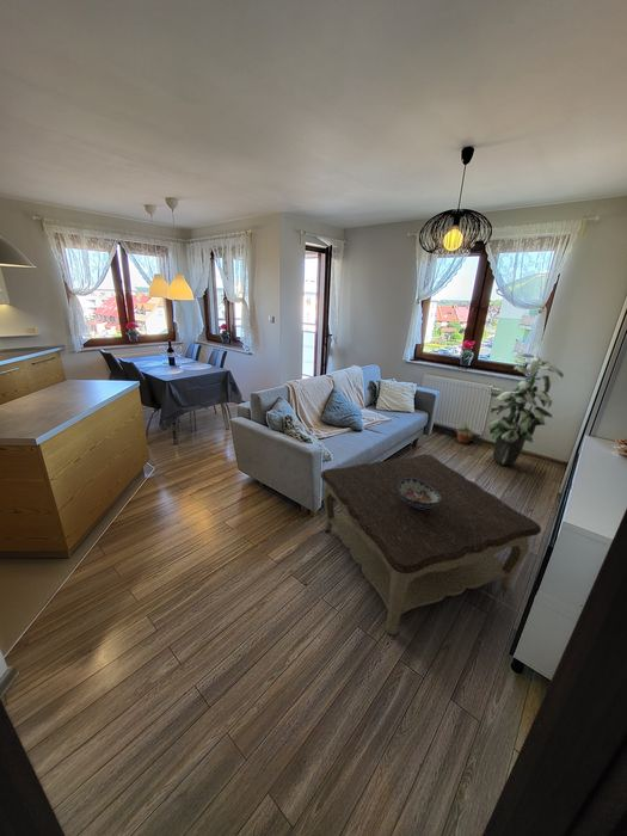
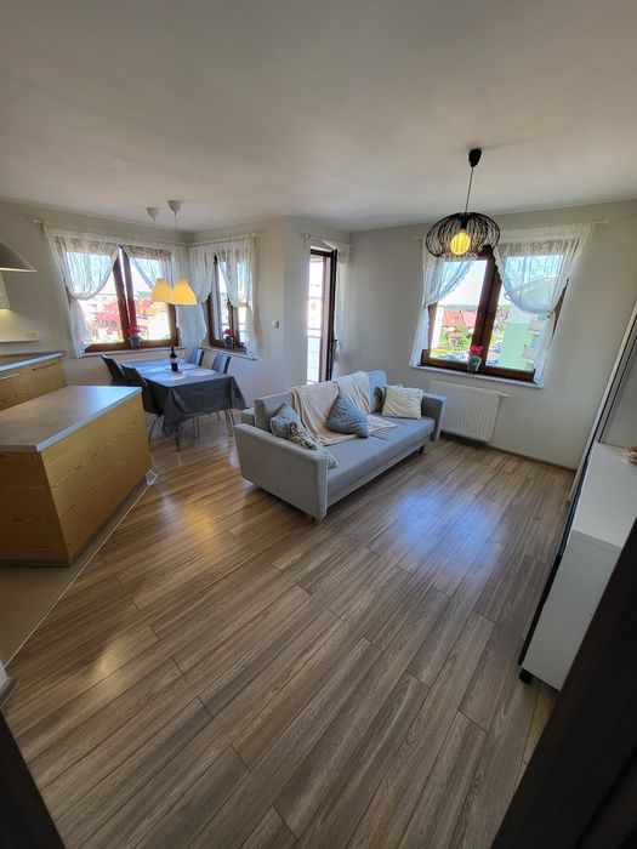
- potted plant (465, 432)
- coffee table (413, 525)
- decorative bowl (418, 496)
- indoor plant (517, 410)
